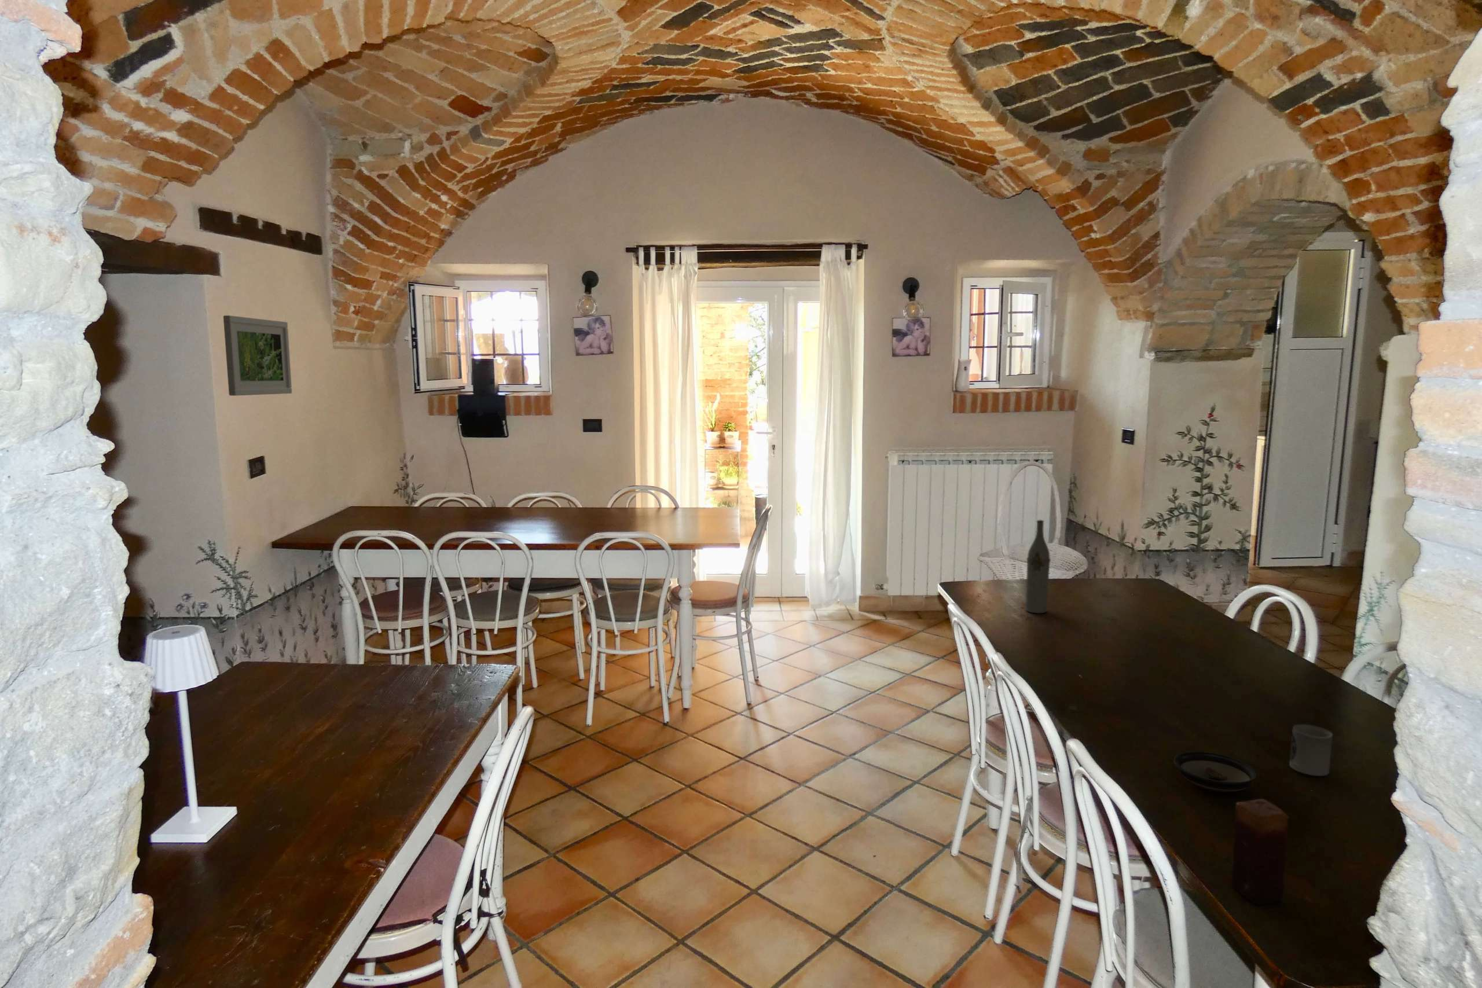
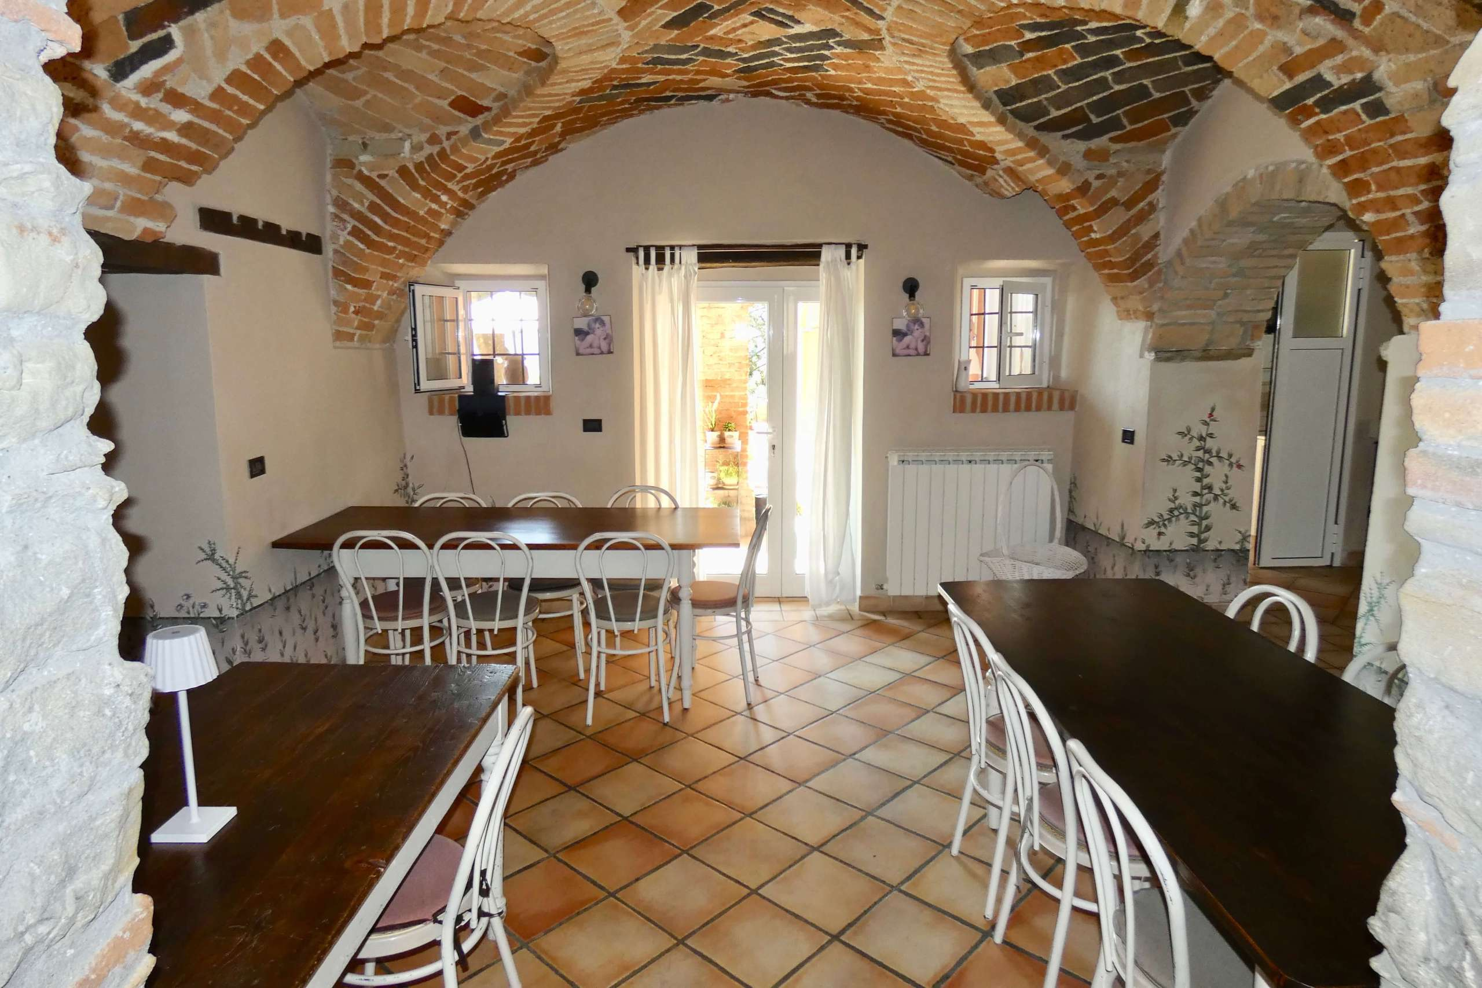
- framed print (259, 356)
- candle (1259, 850)
- cup (1311, 747)
- wine bottle (1038, 566)
- saucer (1213, 775)
